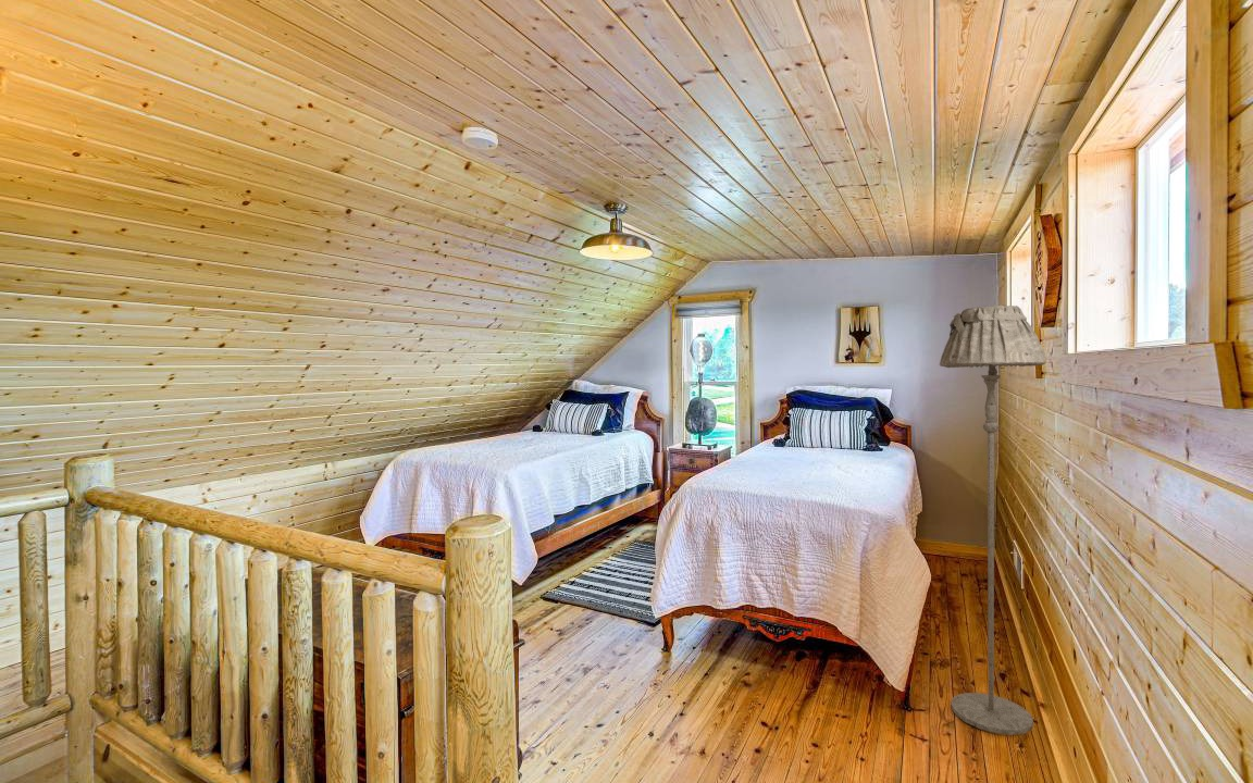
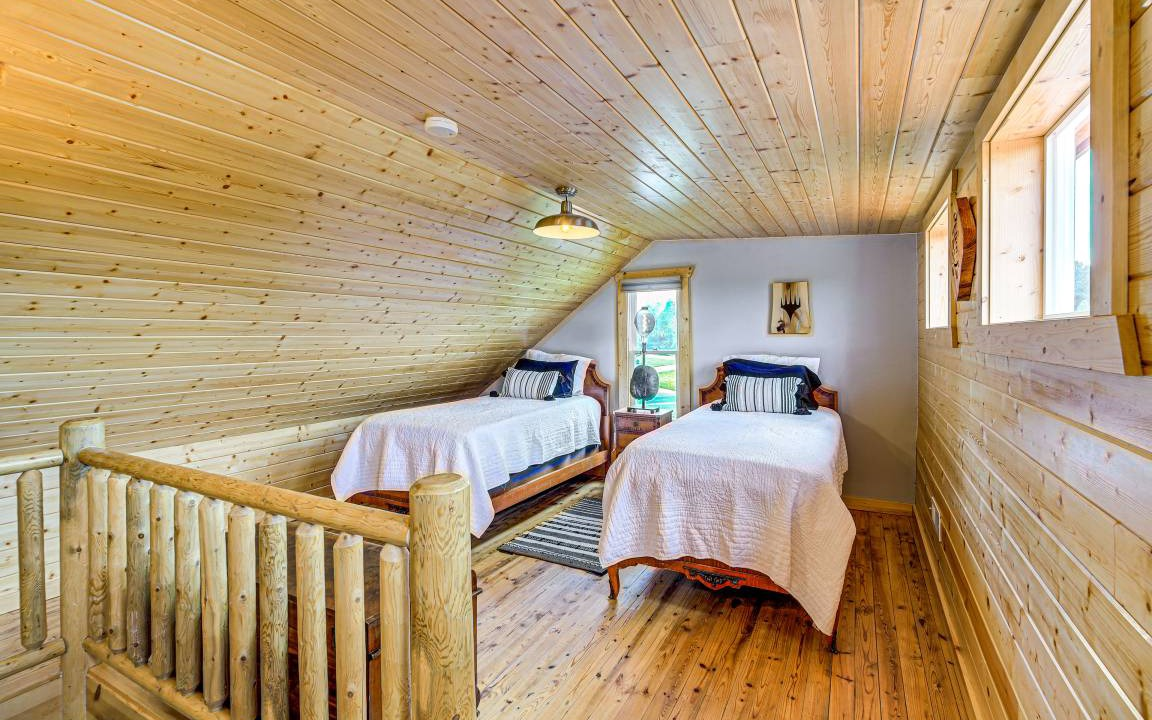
- floor lamp (991, 512)
